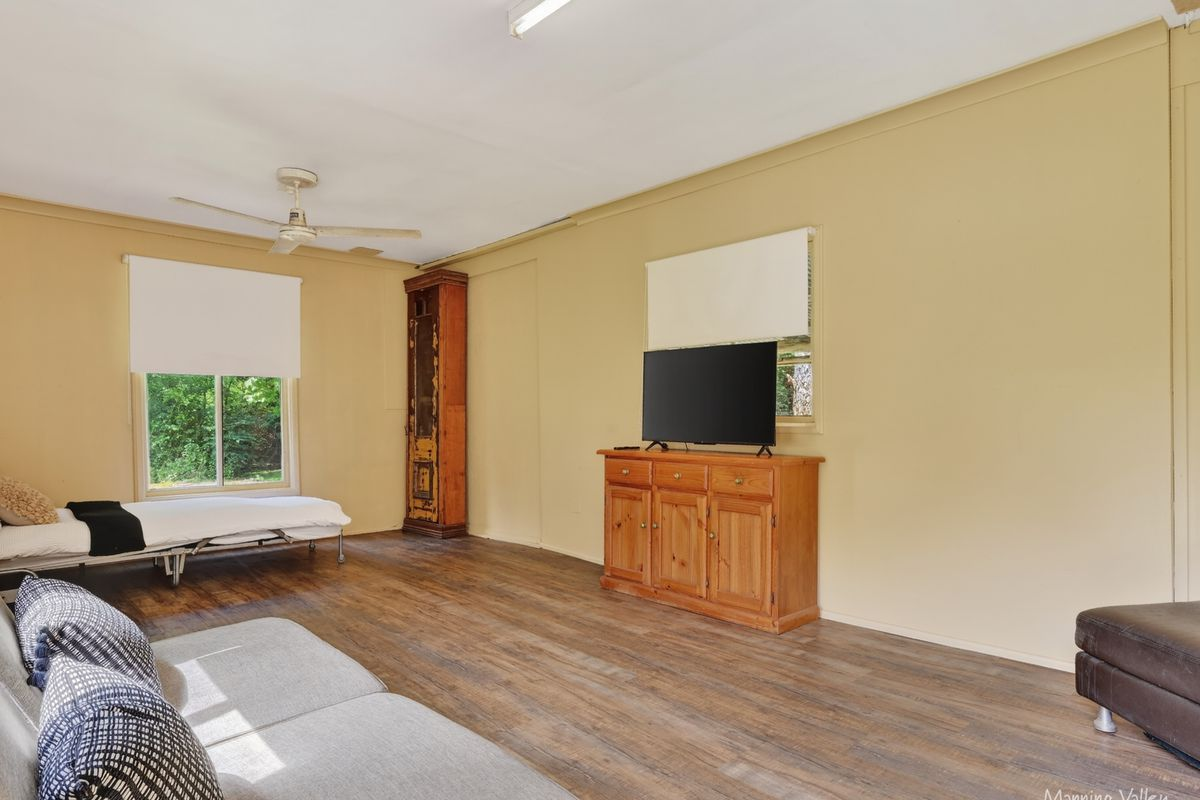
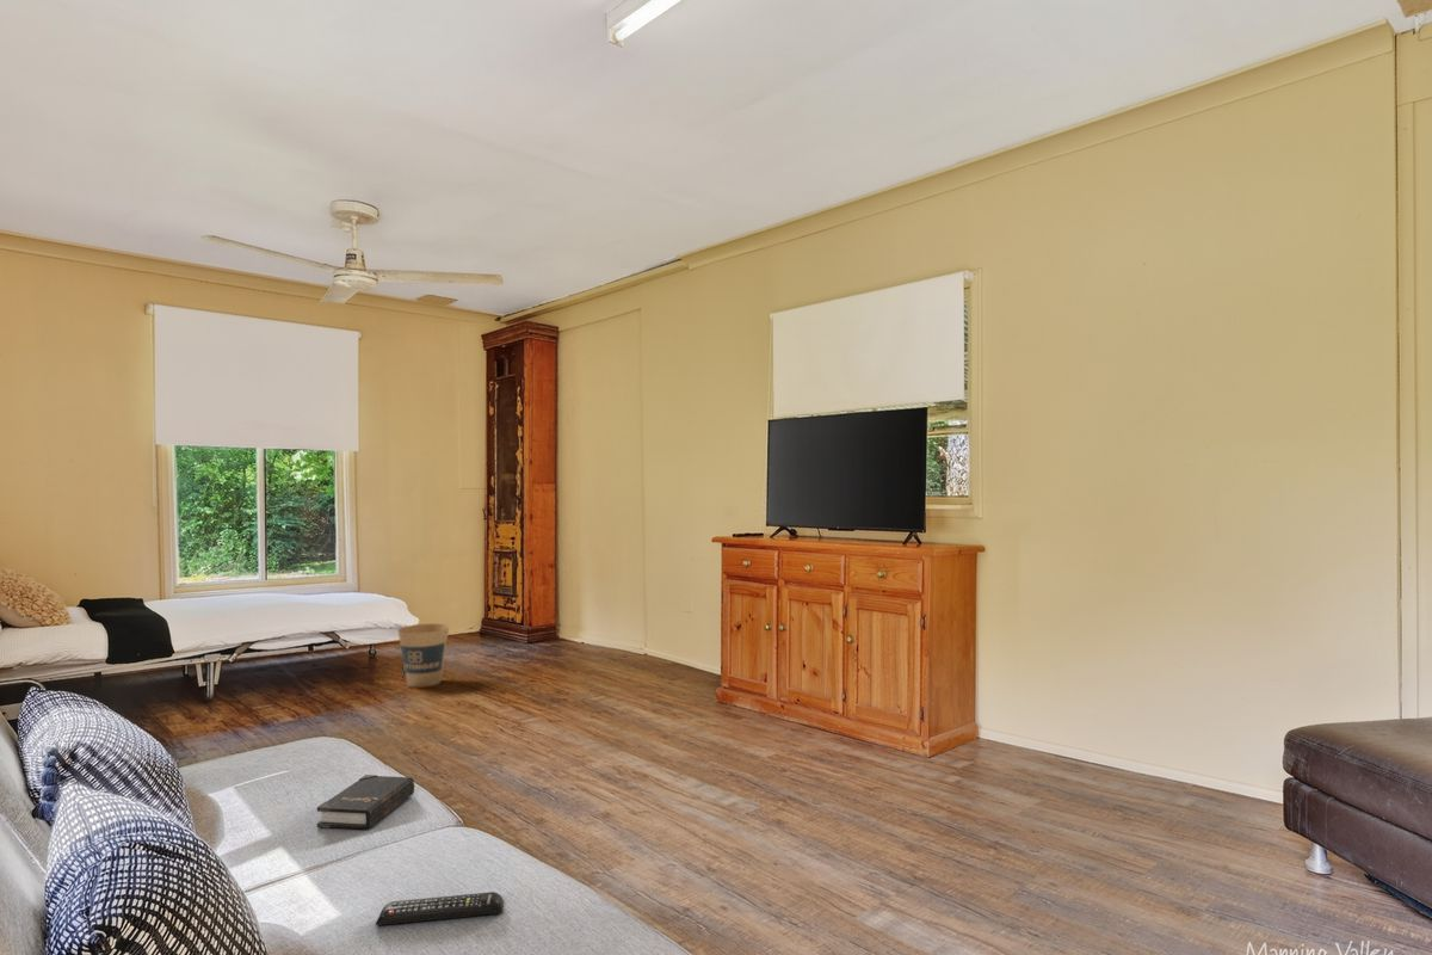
+ trash can (424, 655)
+ hardback book (368, 801)
+ remote control (440, 908)
